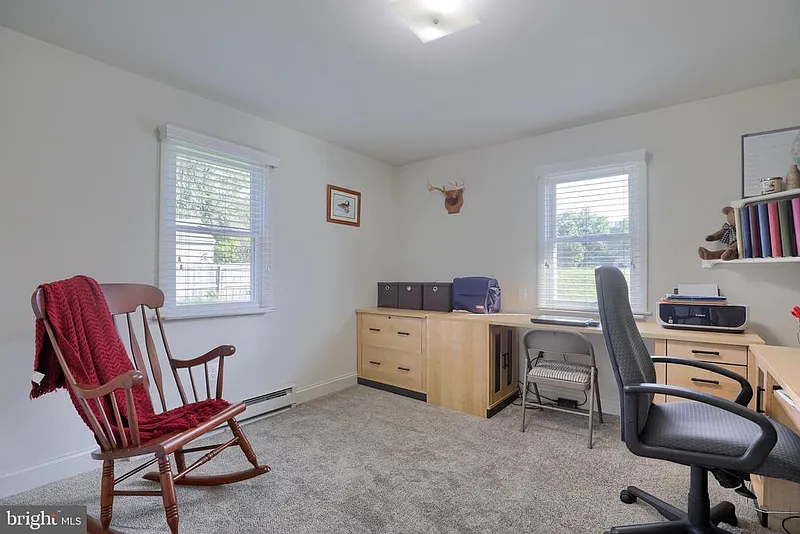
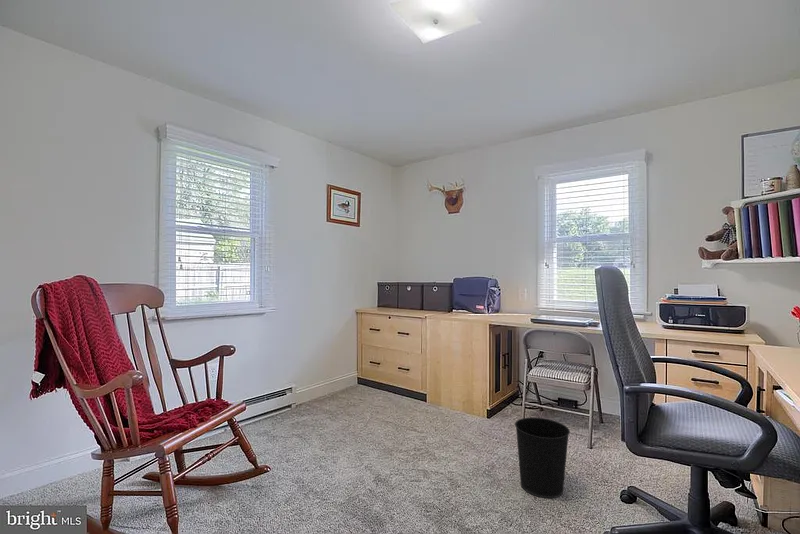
+ wastebasket (541, 456)
